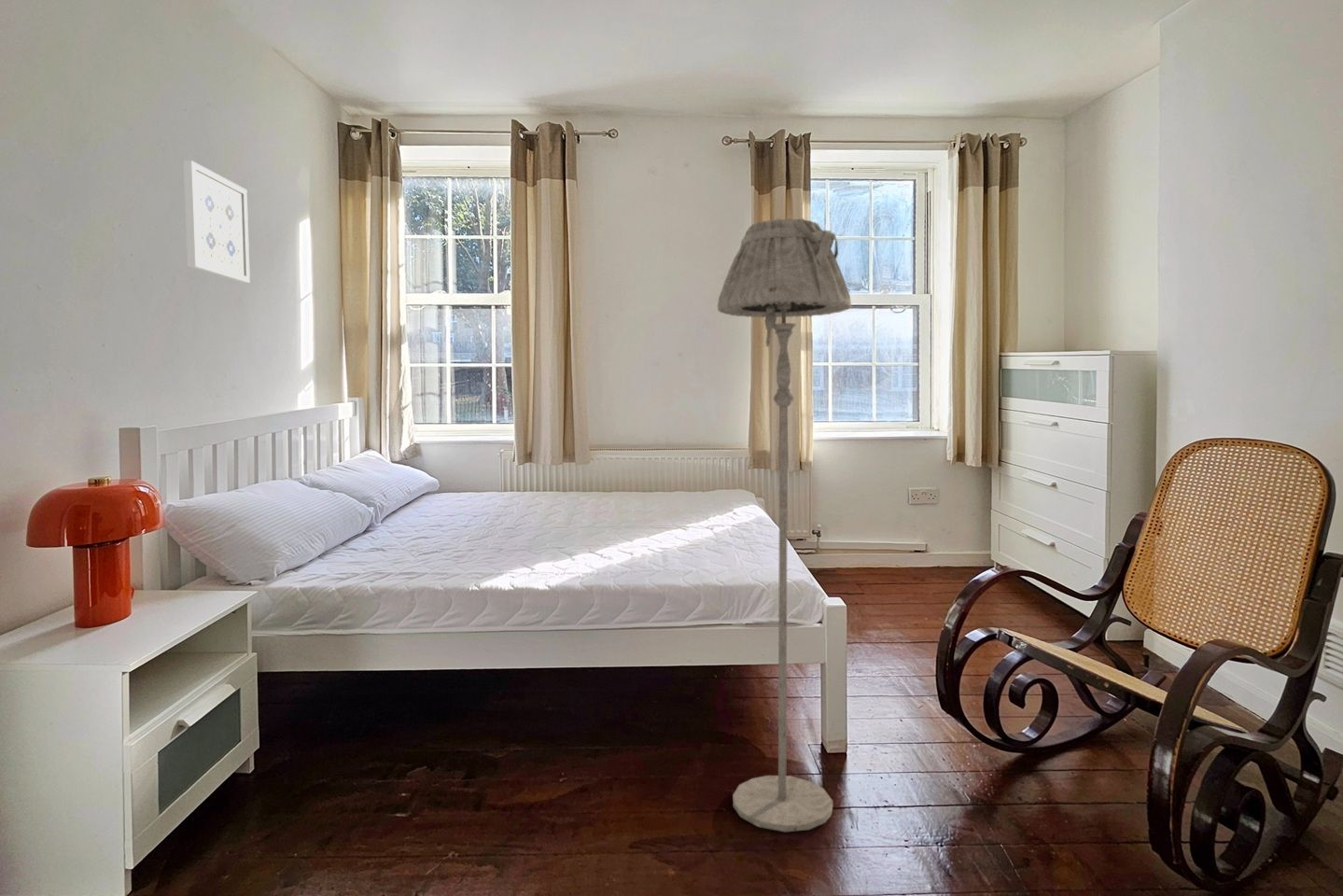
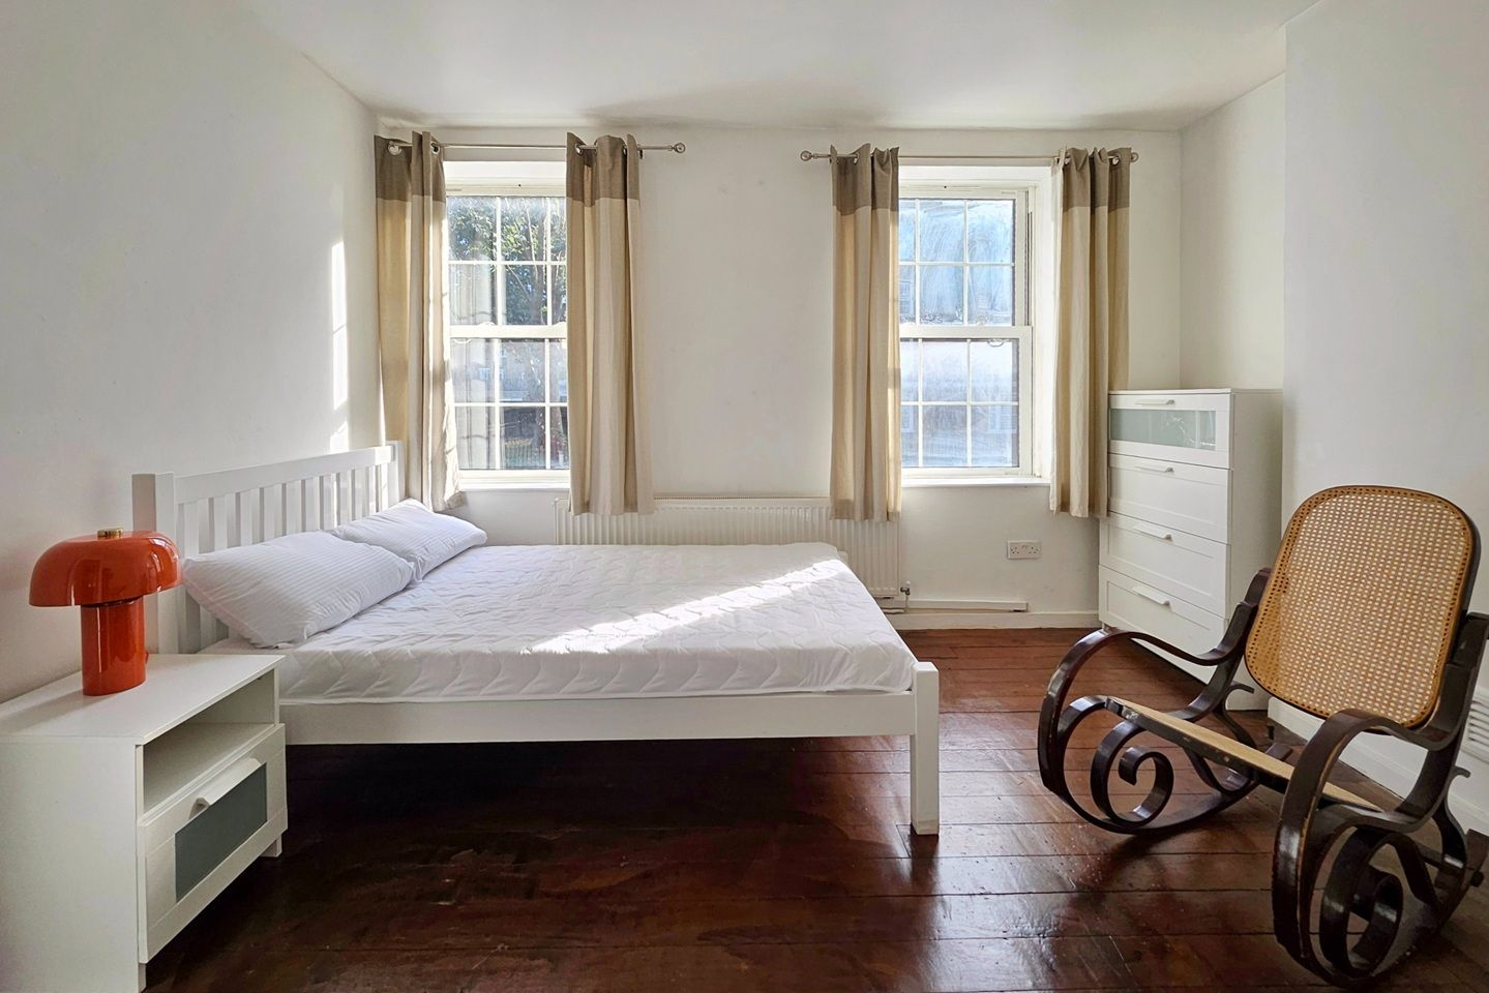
- wall art (218, 225)
- floor lamp (782, 521)
